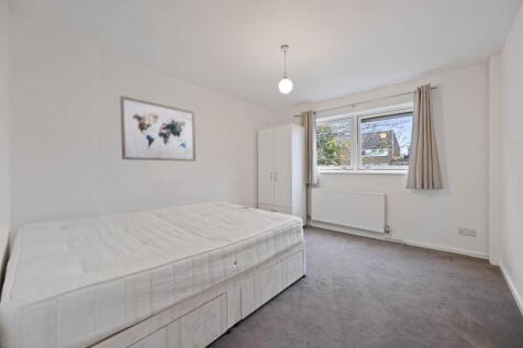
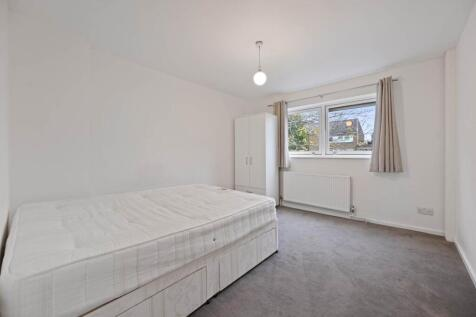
- wall art (163, 132)
